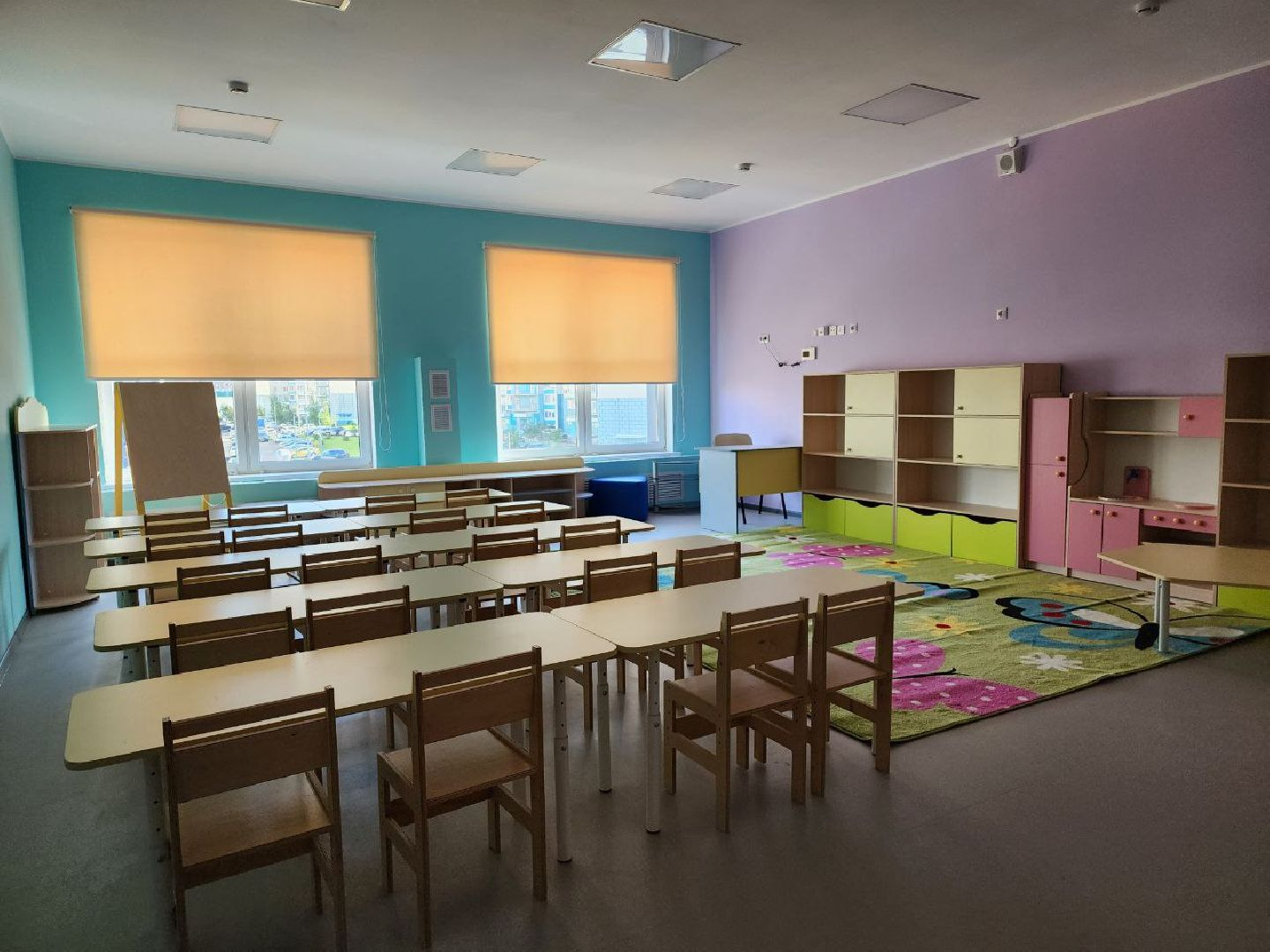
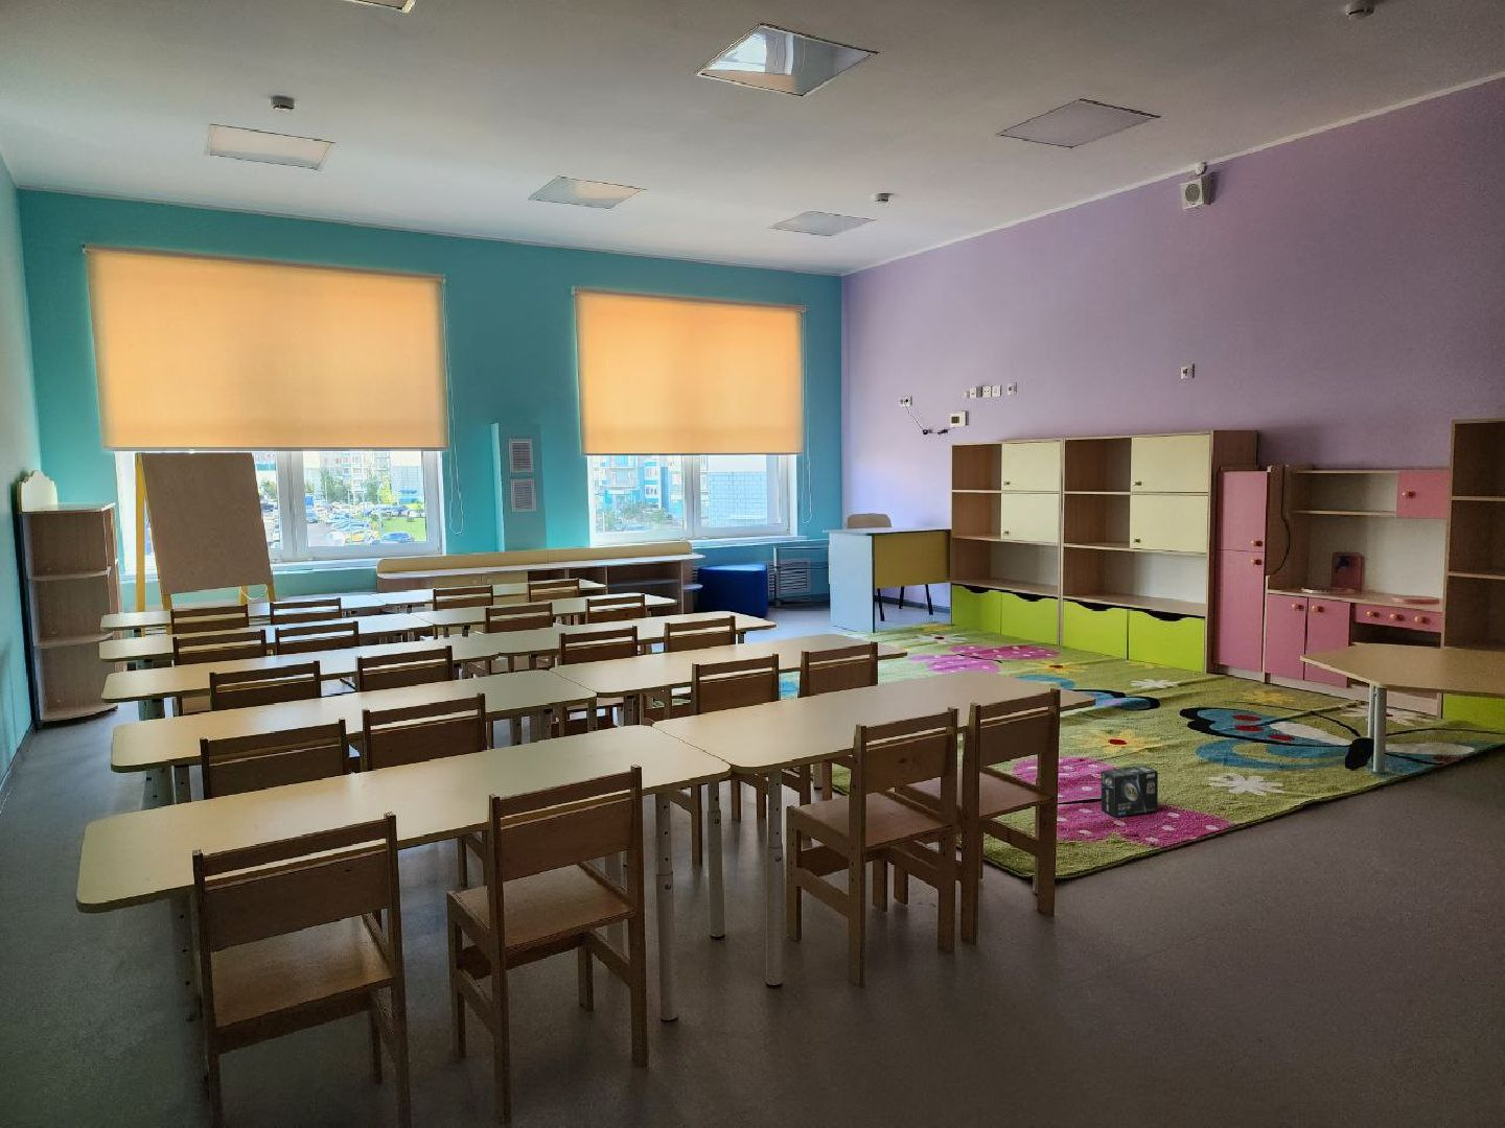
+ box (1128, 790)
